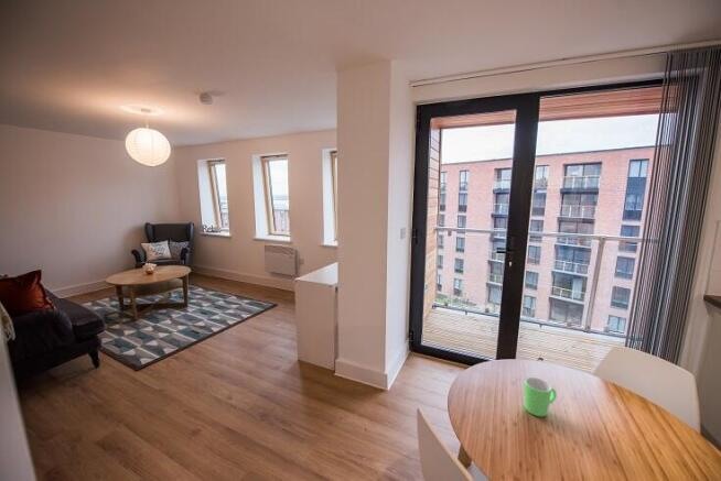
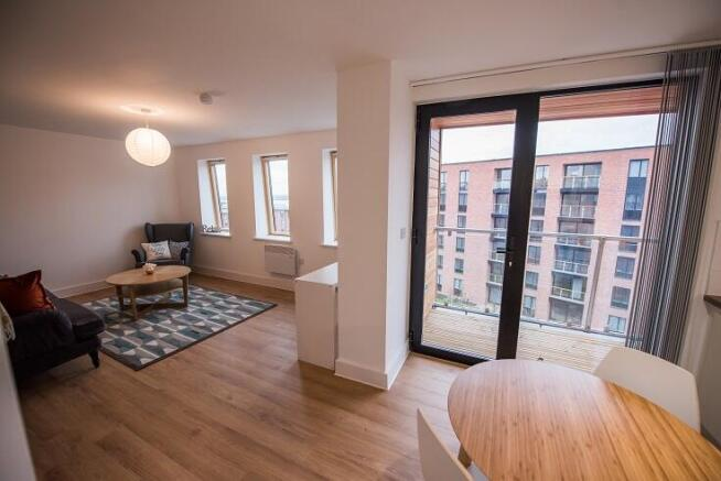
- mug (540, 396)
